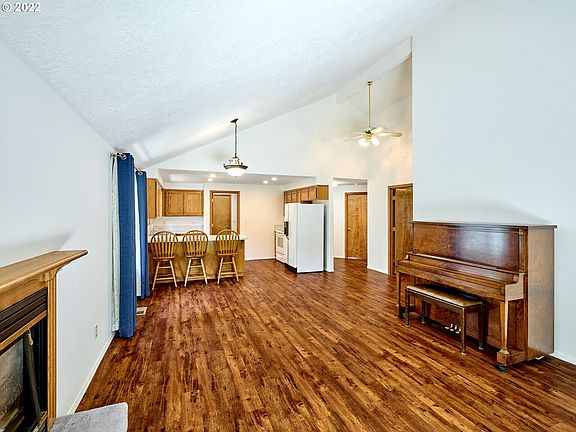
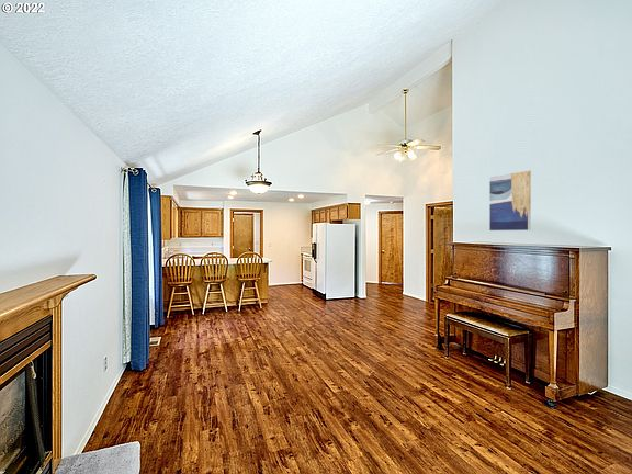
+ wall art (508, 202)
